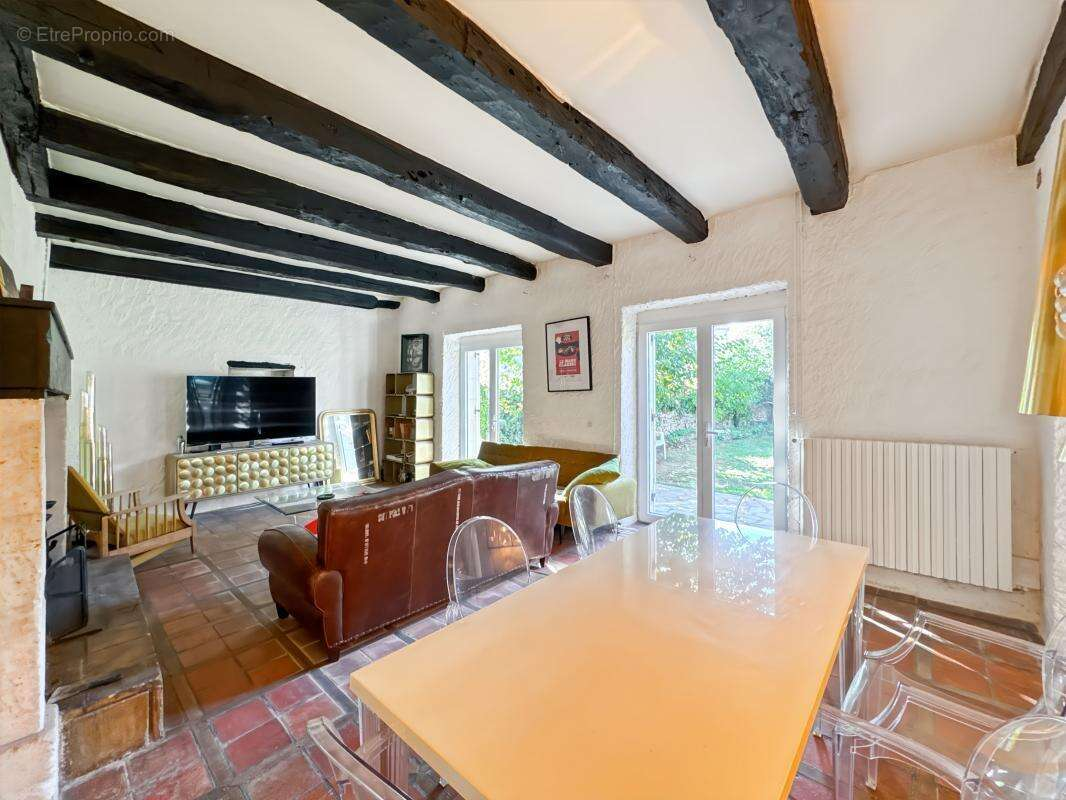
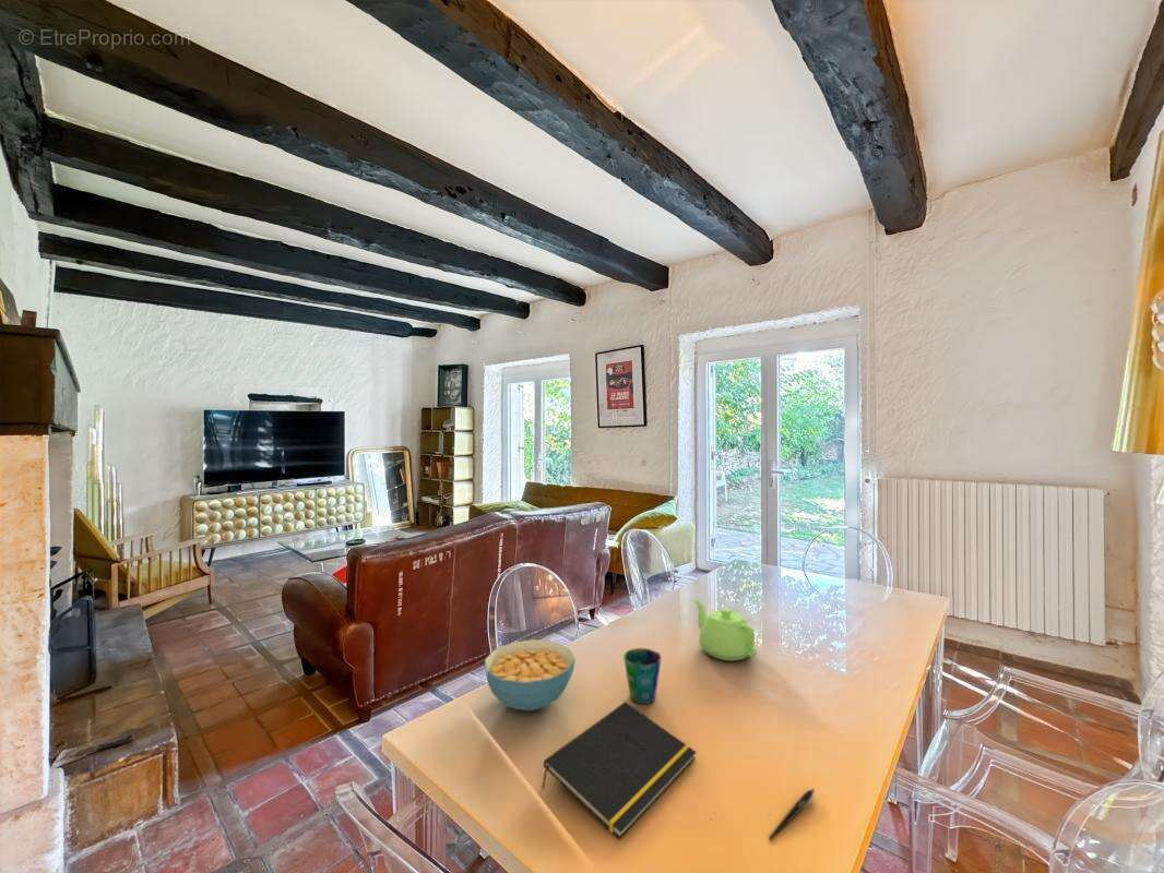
+ teapot (723, 630)
+ cereal bowl (530, 681)
+ pen (792, 811)
+ notepad (622, 758)
+ cup (645, 674)
